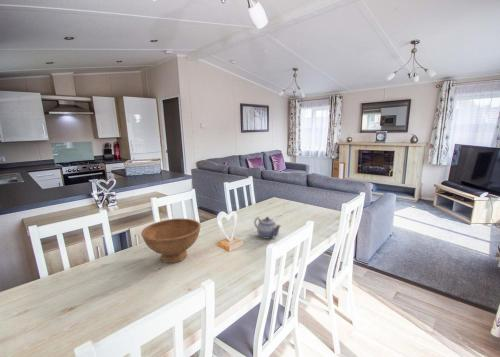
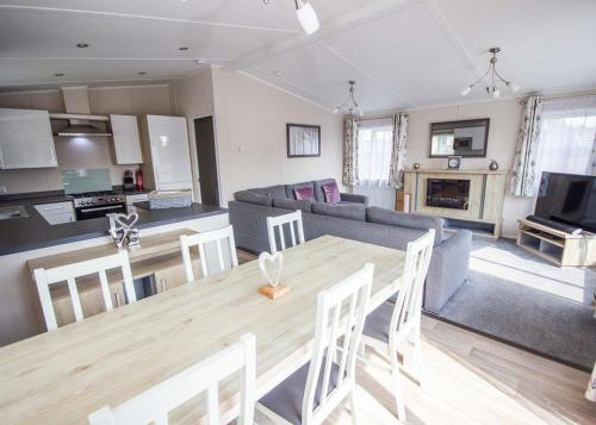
- bowl (173, 242)
- teapot (267, 226)
